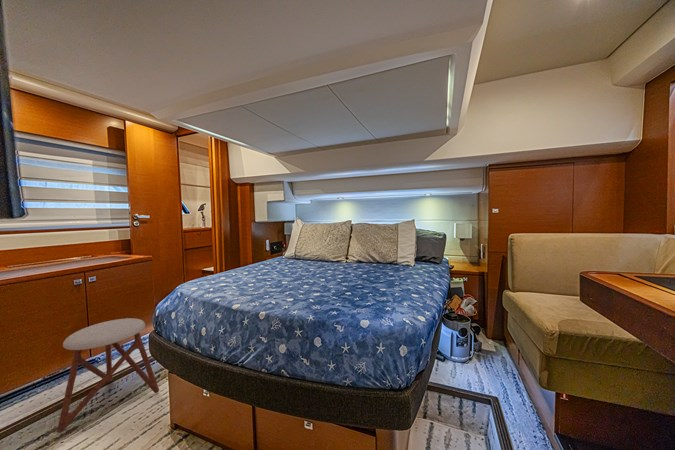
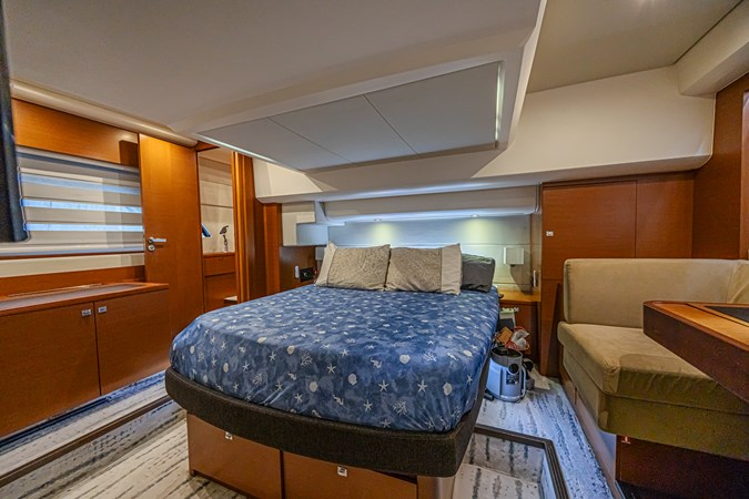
- stool (116, 363)
